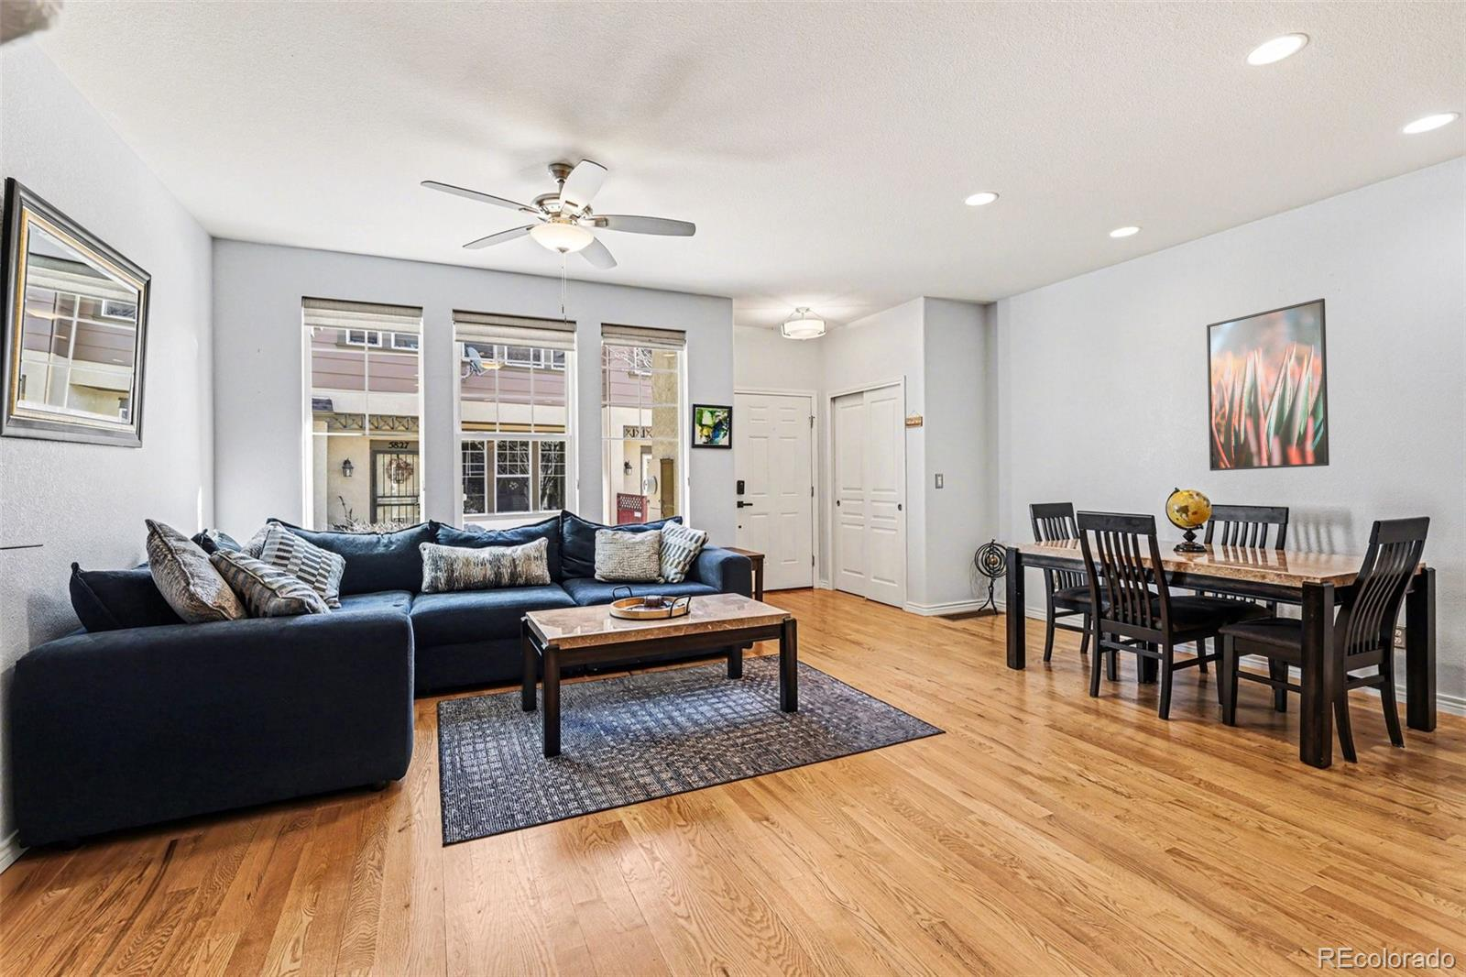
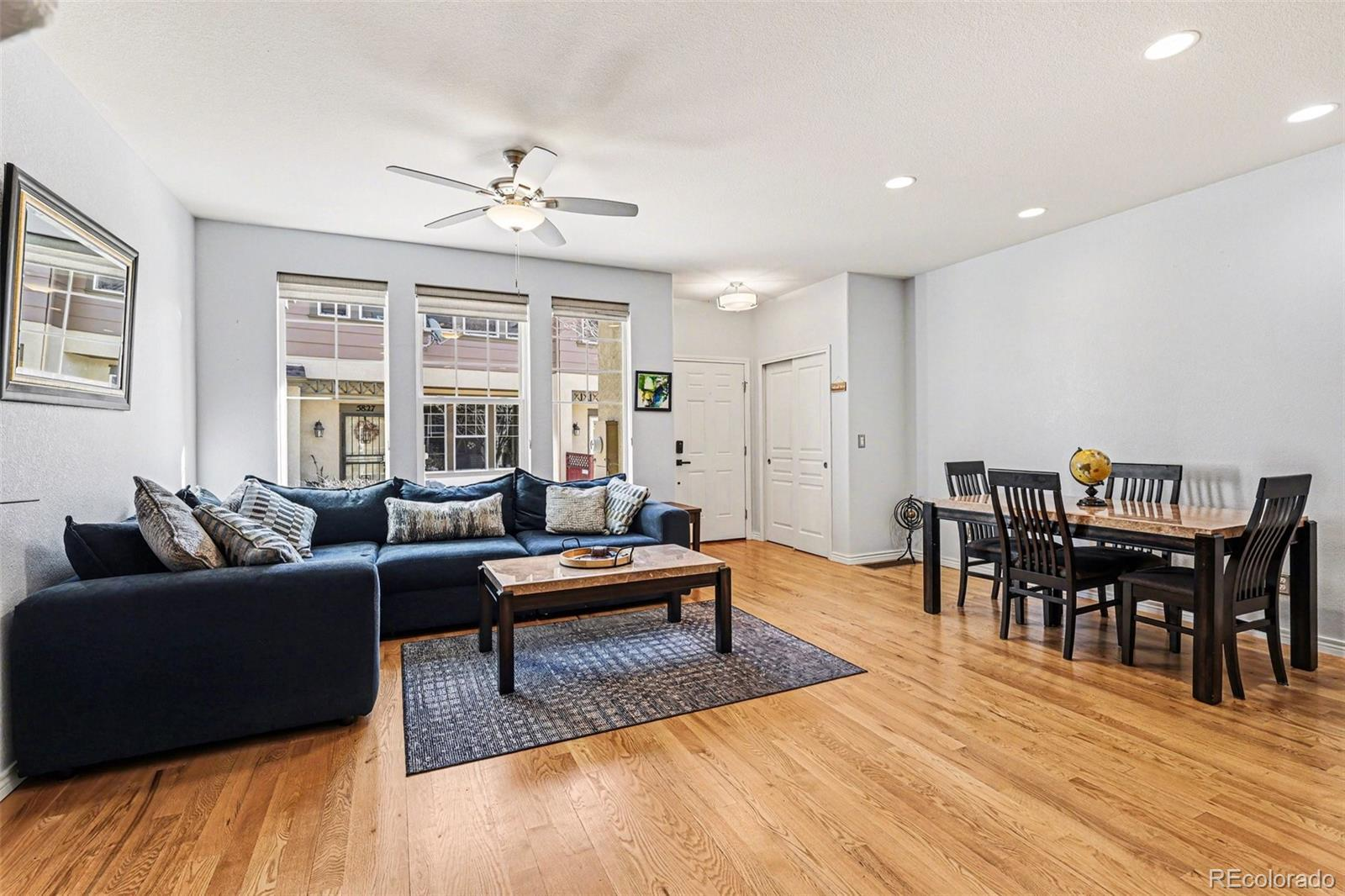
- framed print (1263, 389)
